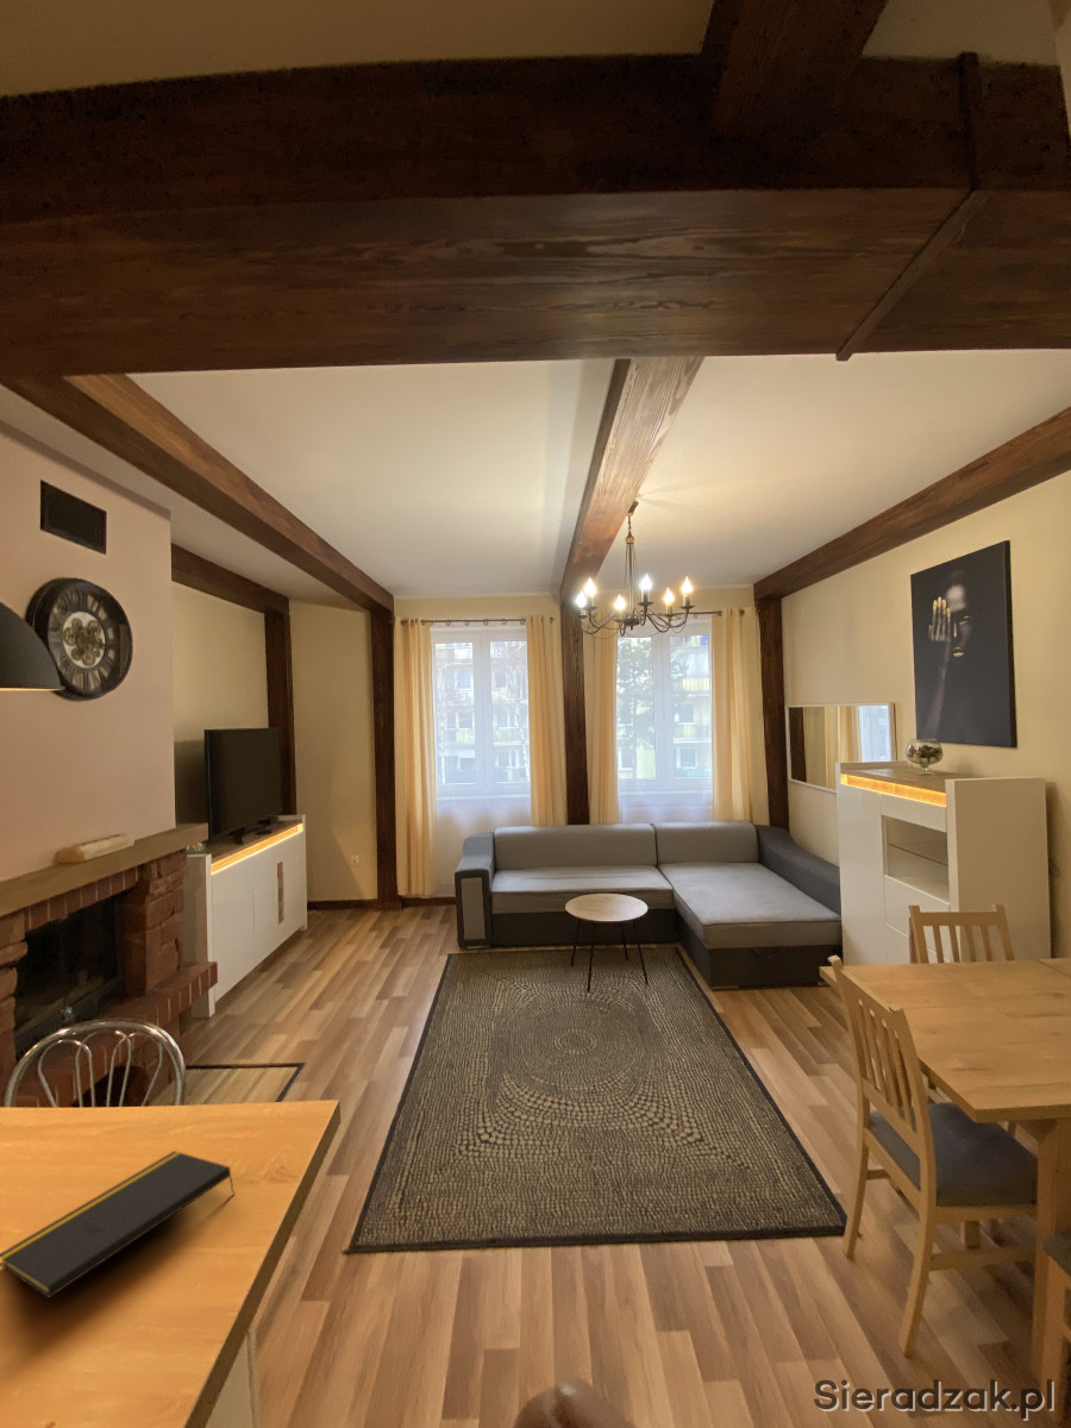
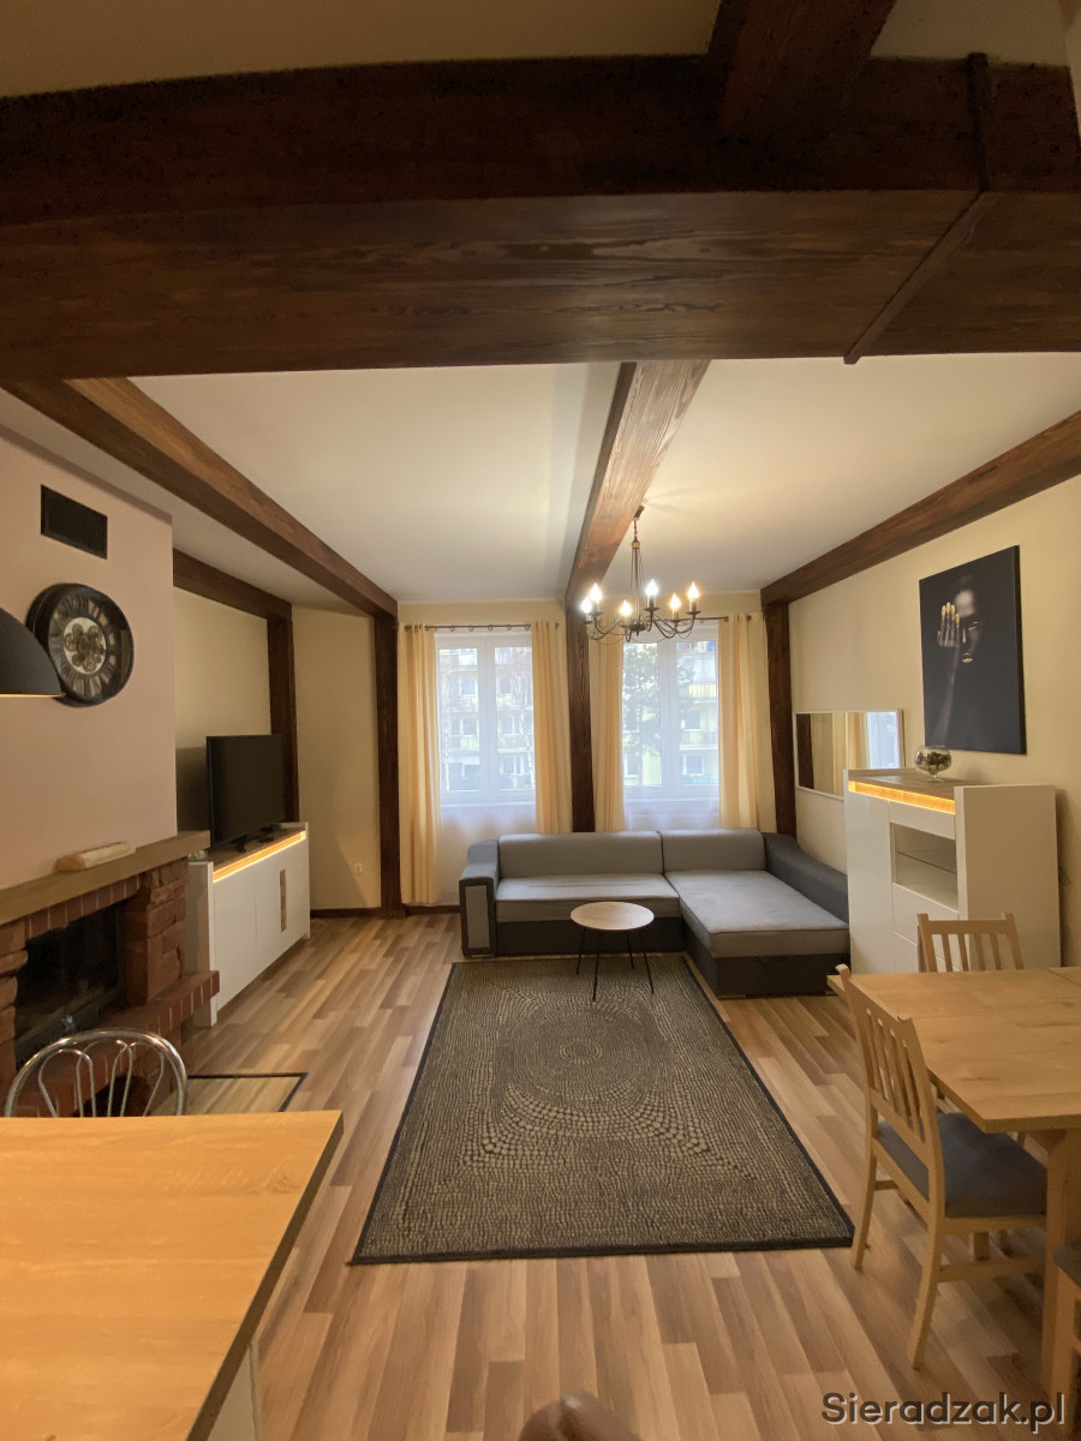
- notepad (121, 1213)
